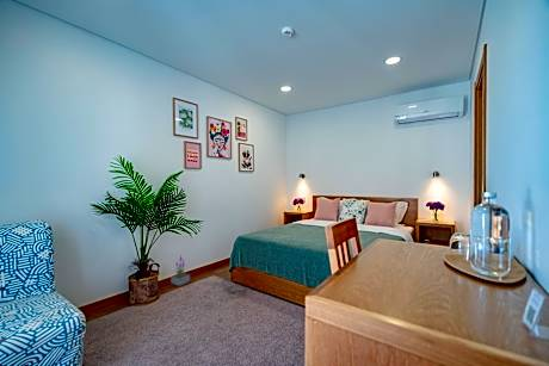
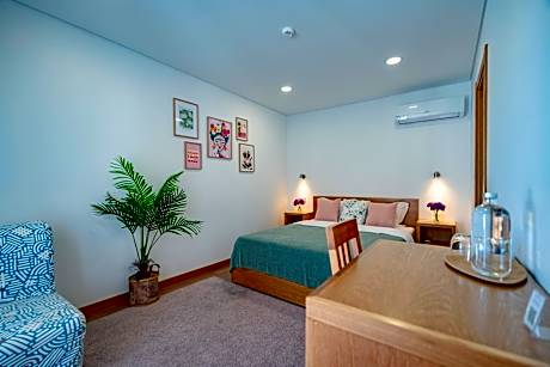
- potted plant (180, 268)
